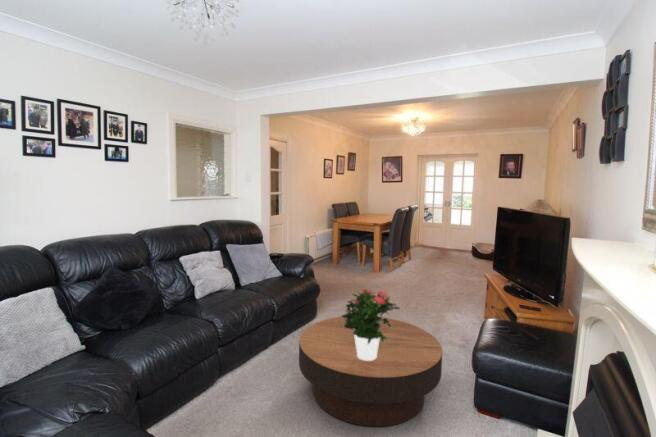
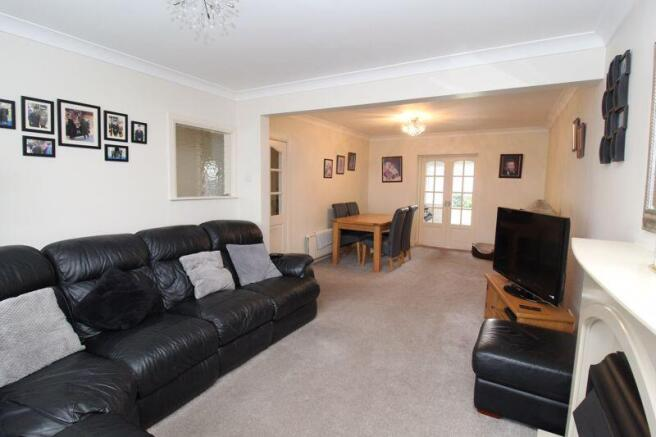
- potted flower (369, 322)
- coffee table (368, 365)
